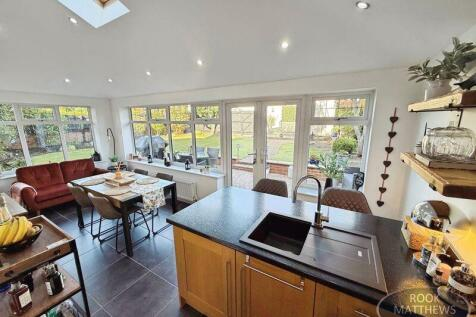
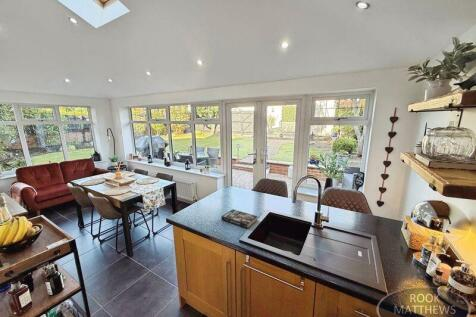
+ book (239, 218)
